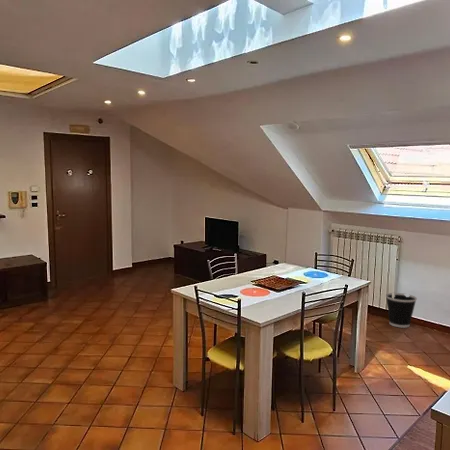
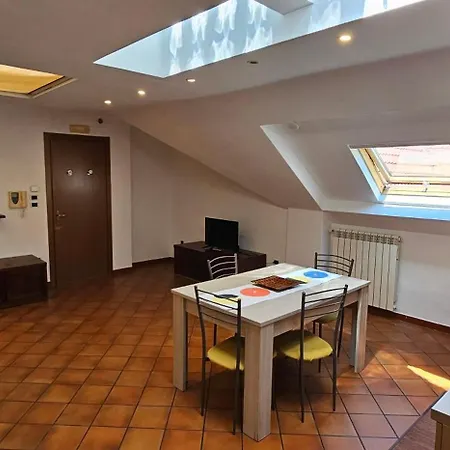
- wastebasket (400, 310)
